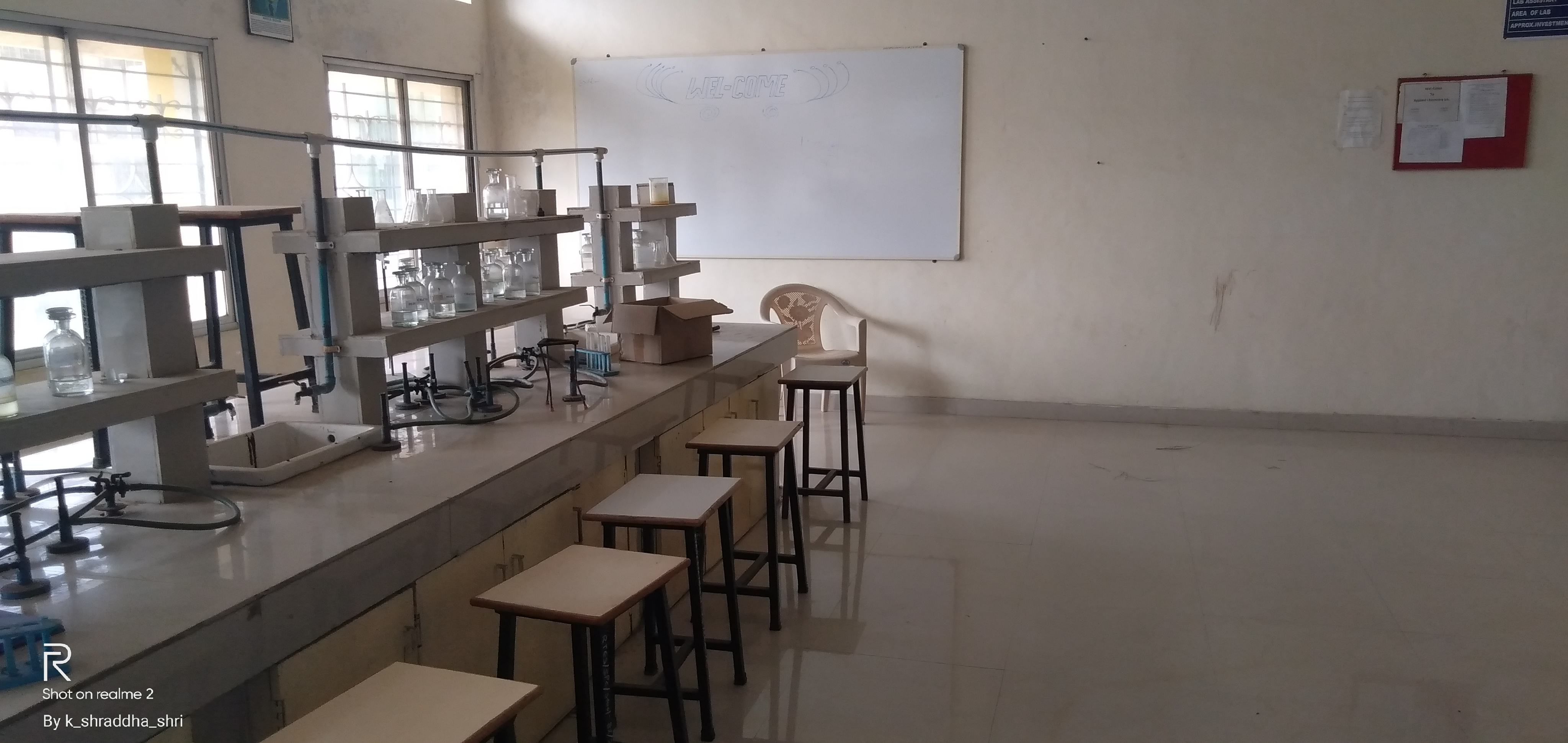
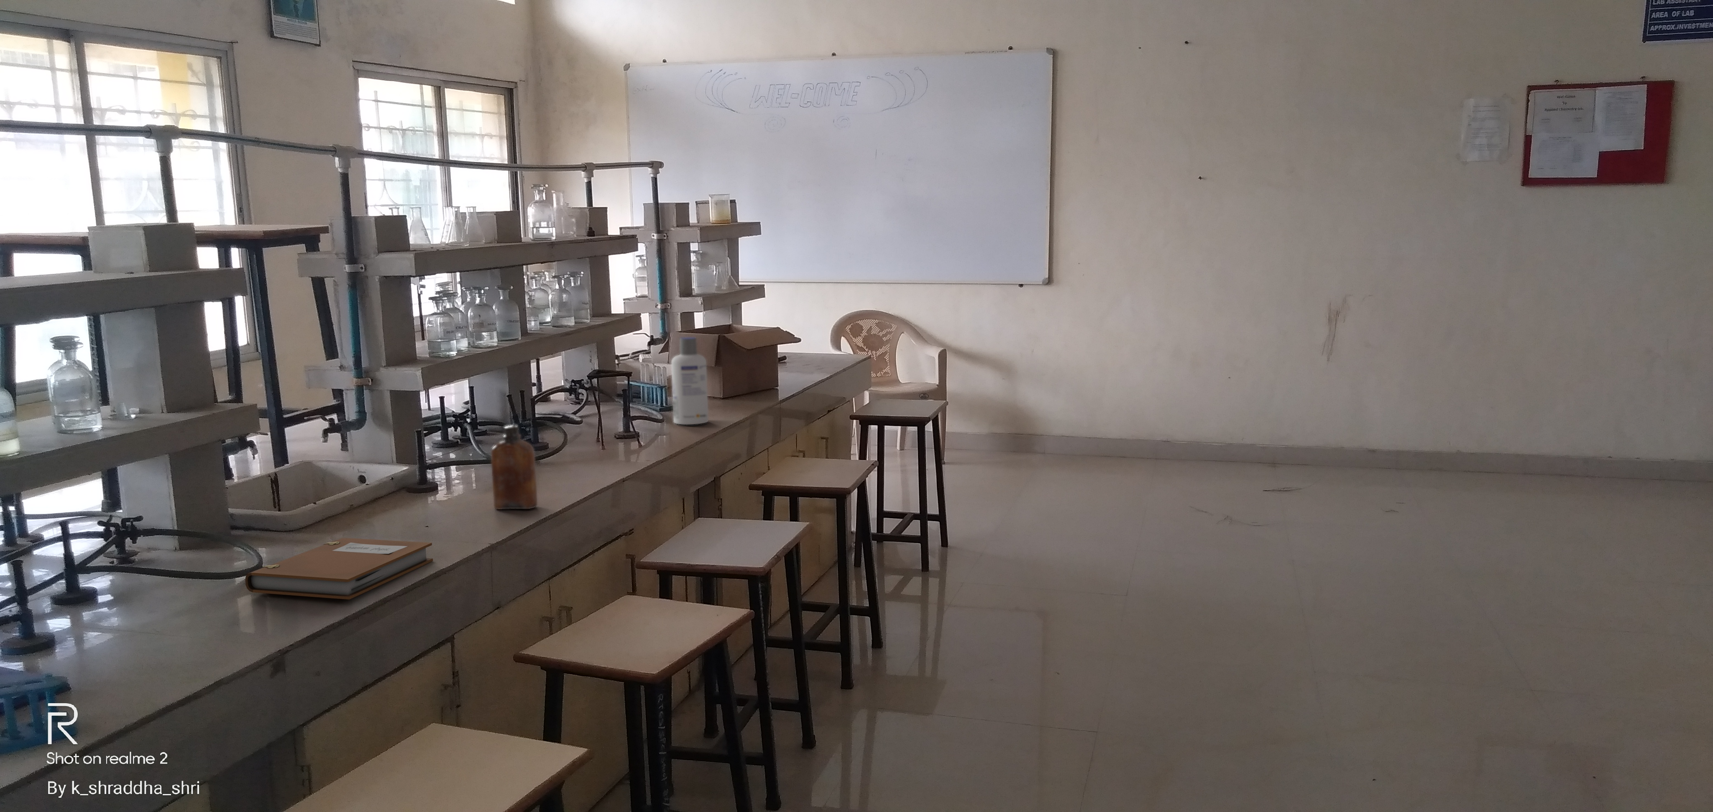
+ flask (513, 467)
+ screw cap bottle (689, 380)
+ notebook (345, 565)
